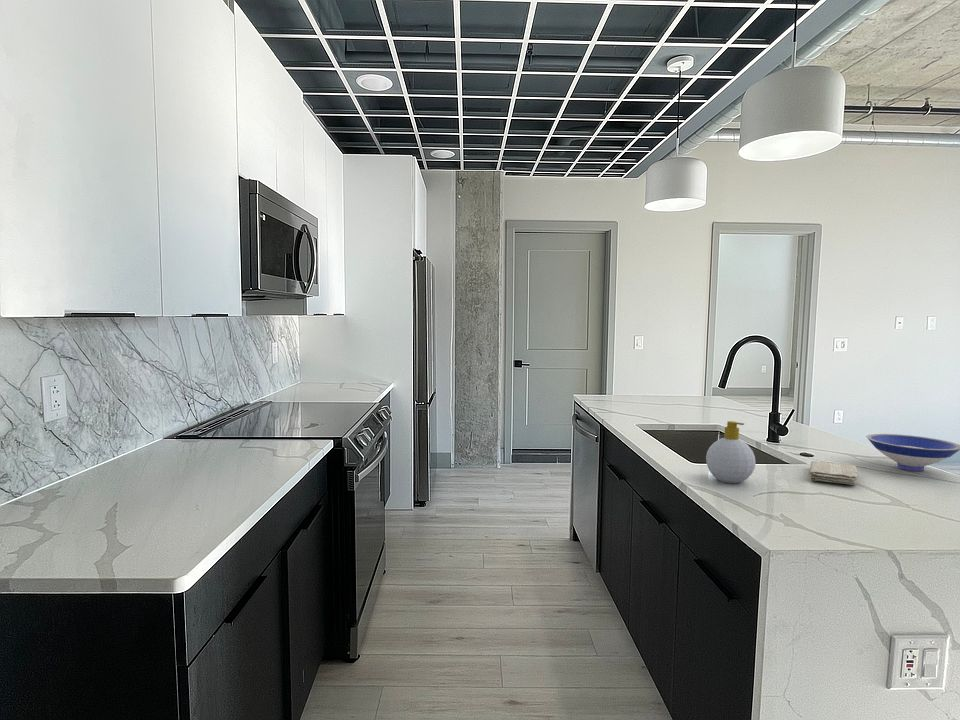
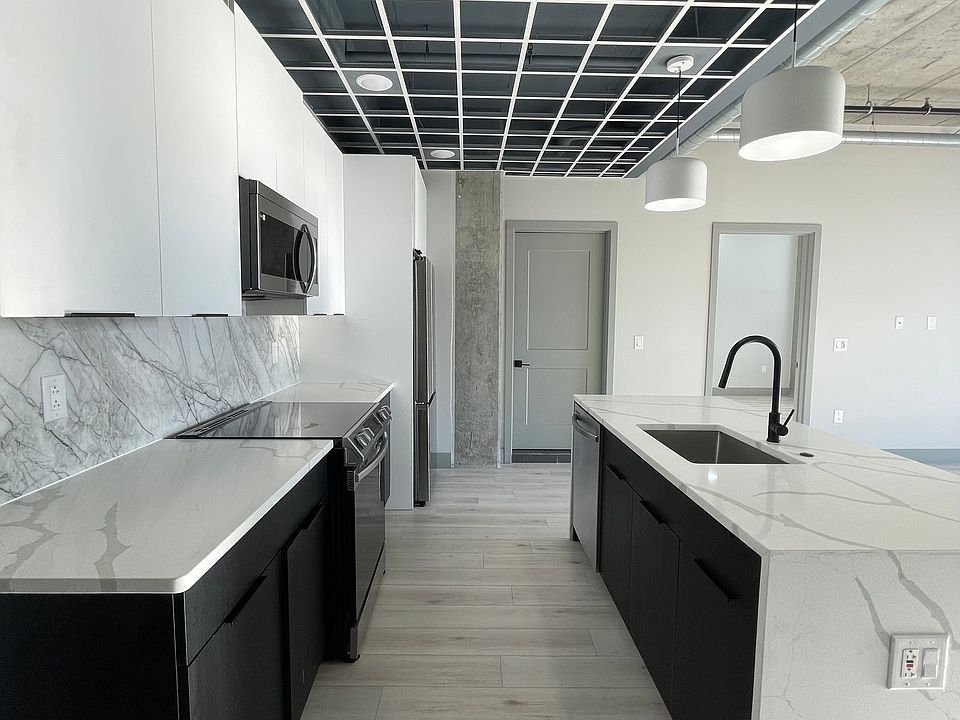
- bowl (911, 454)
- soap bottle (730, 451)
- washcloth (832, 471)
